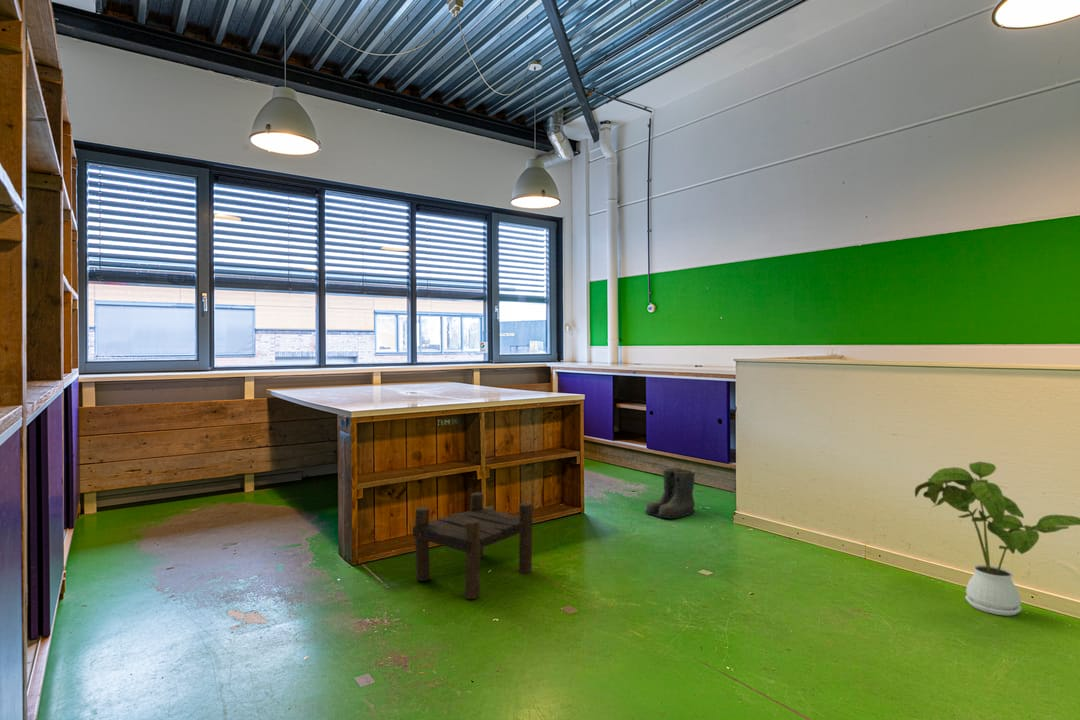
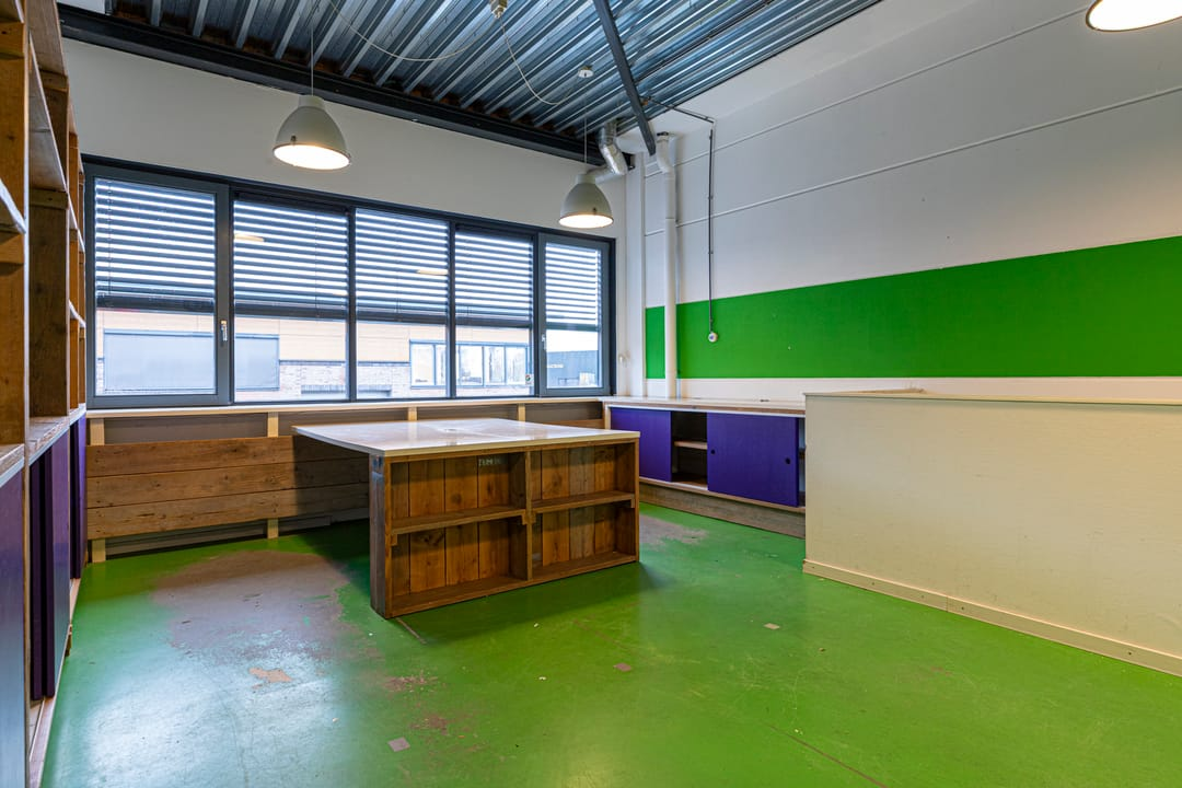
- boots (671, 491)
- house plant (996, 535)
- stool (475, 540)
